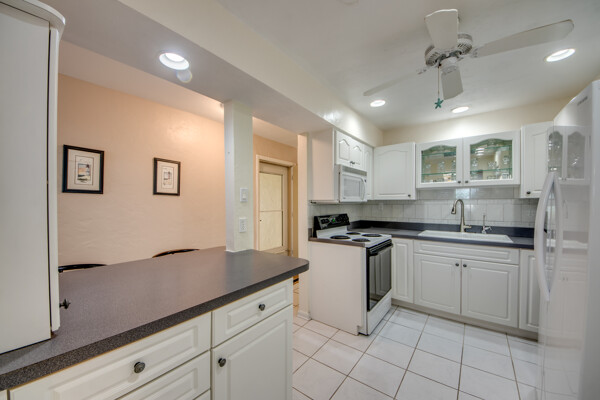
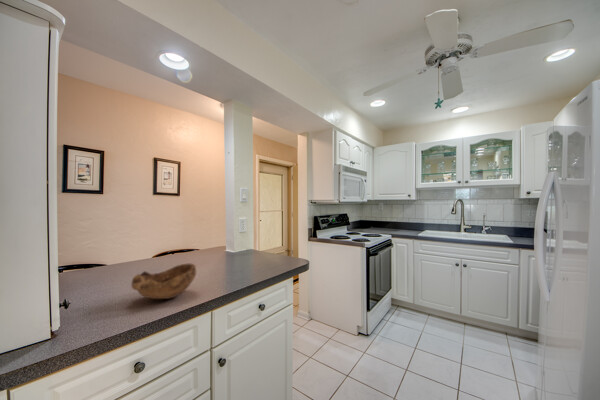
+ bowl (165, 282)
